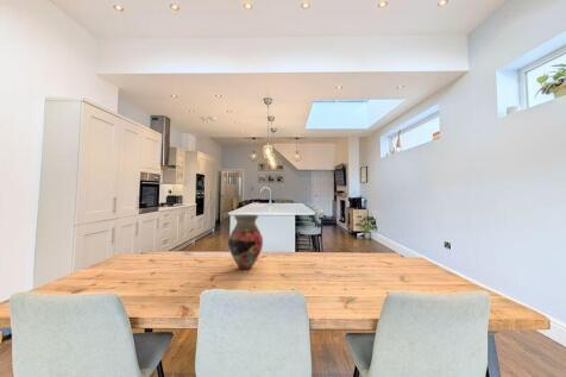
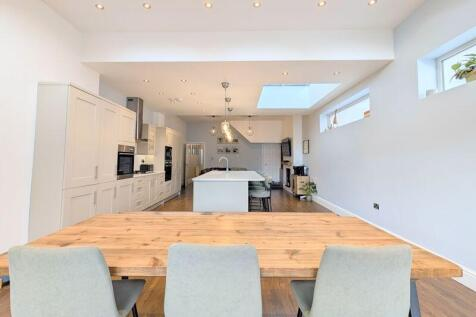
- vase (245, 241)
